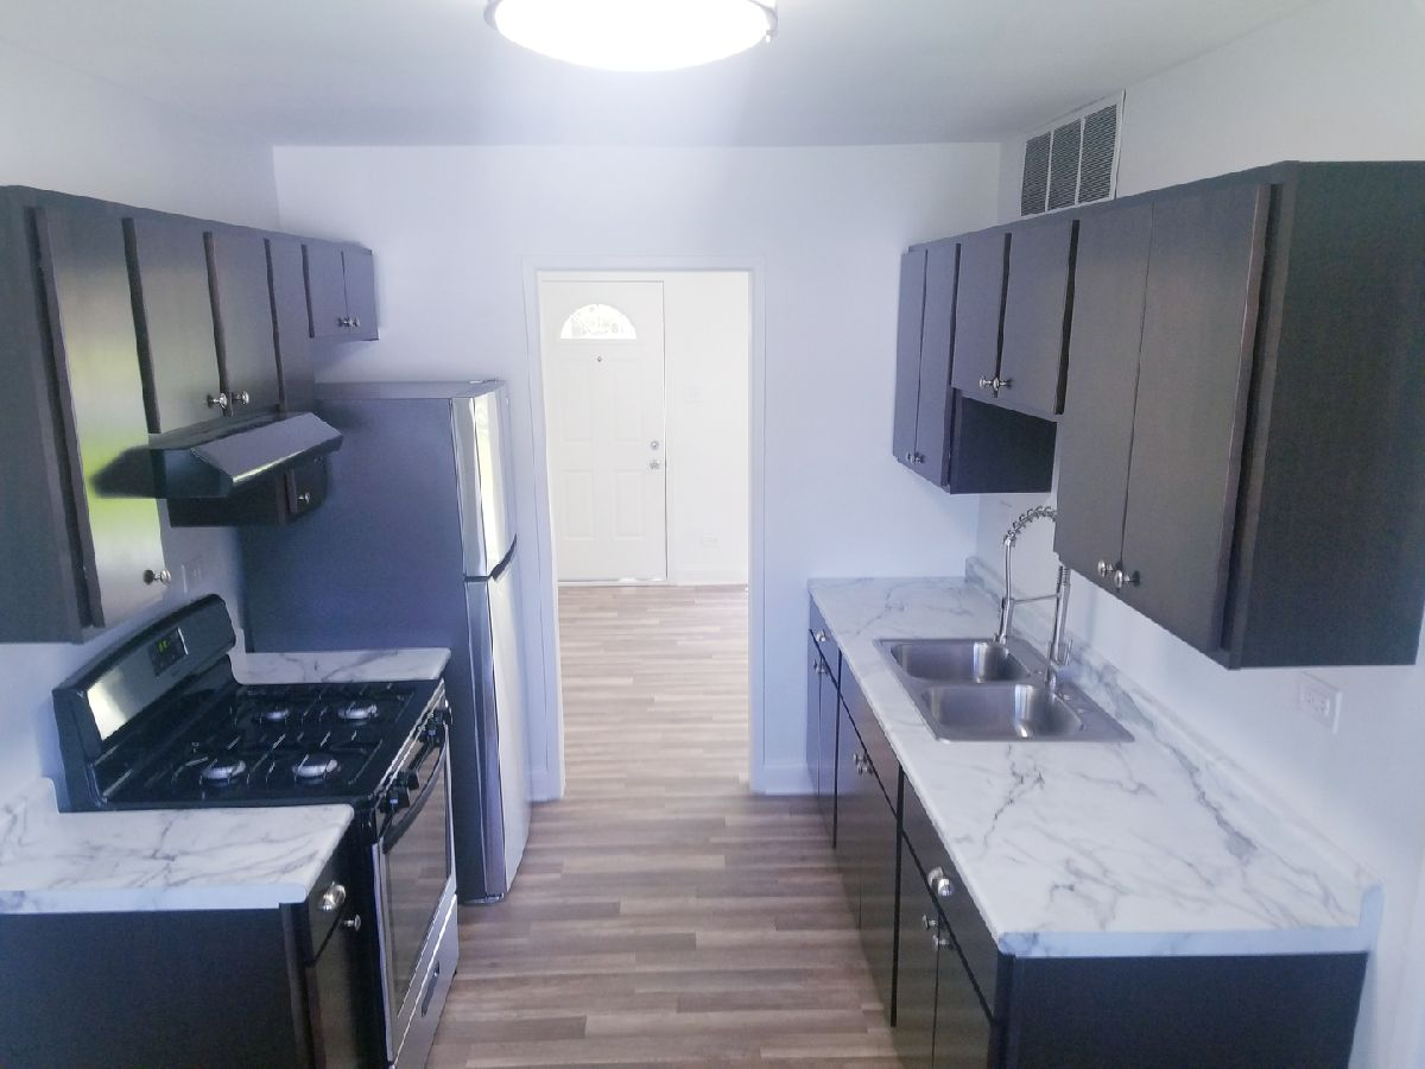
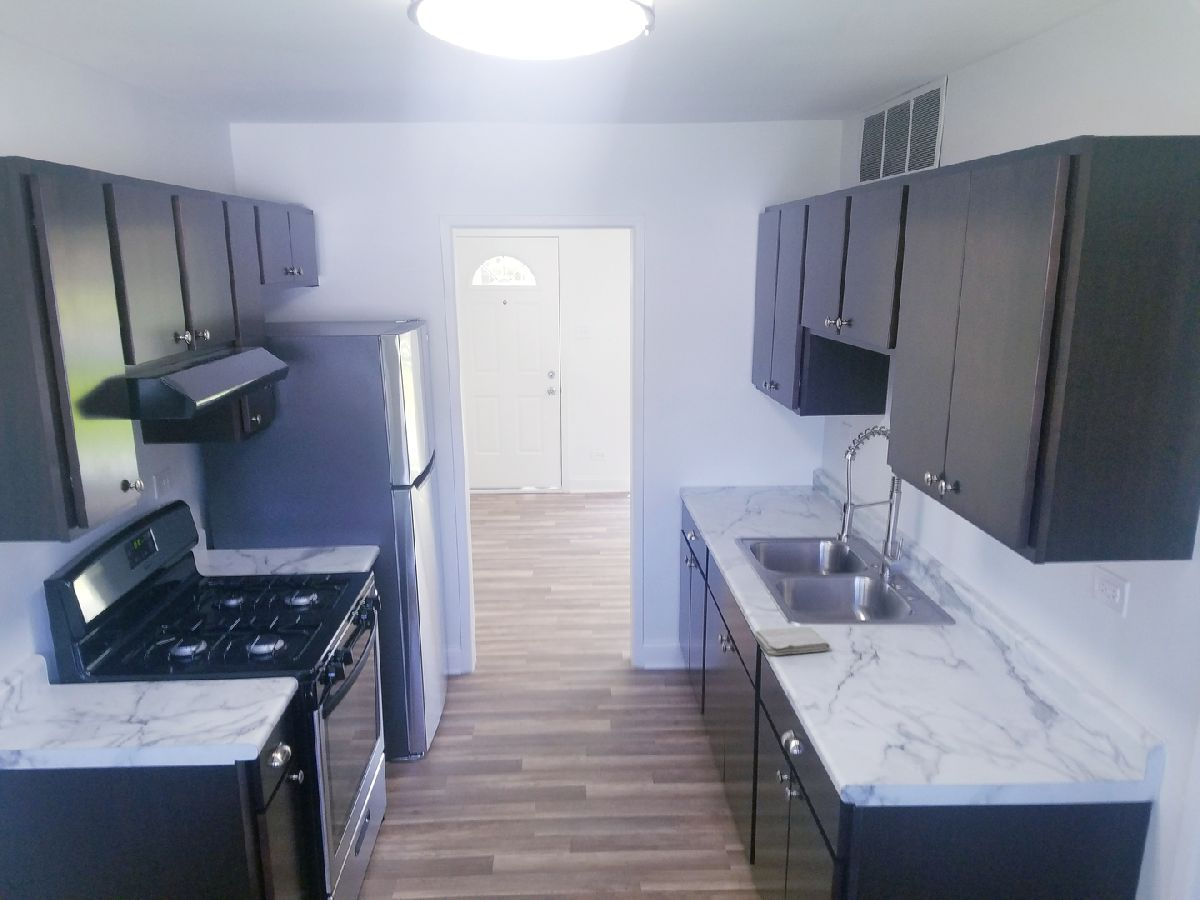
+ washcloth (790, 639)
